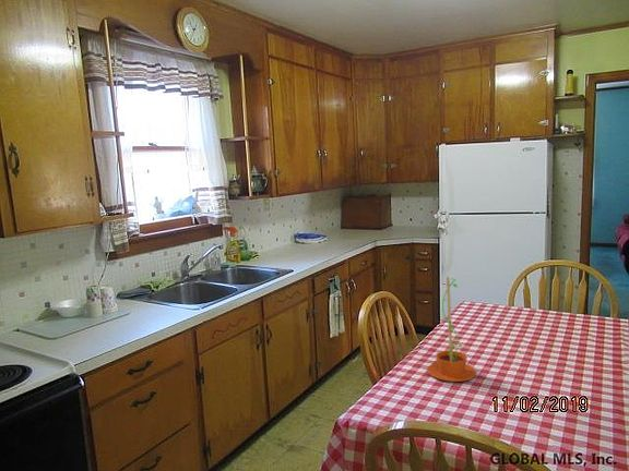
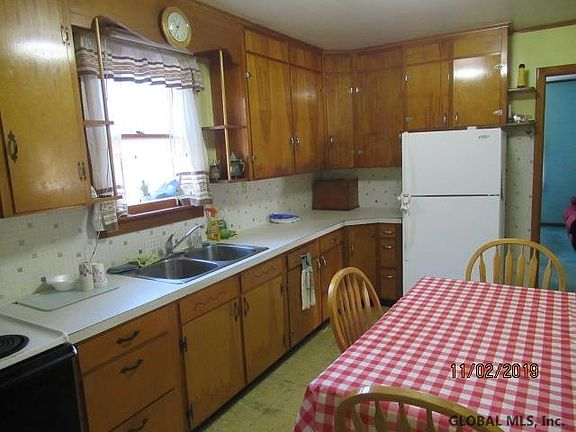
- flower pot (450, 325)
